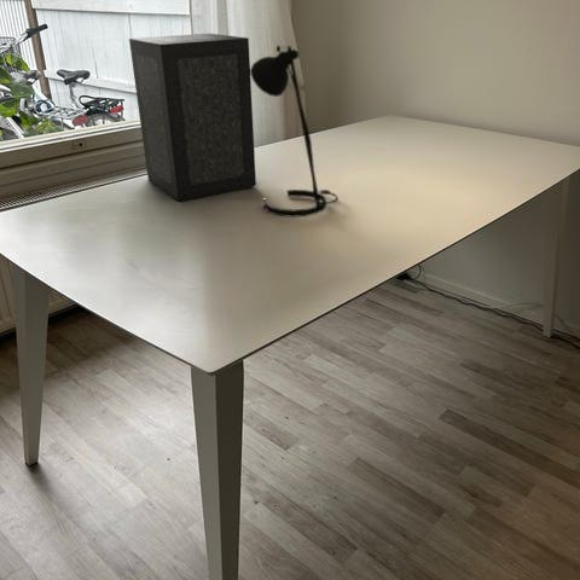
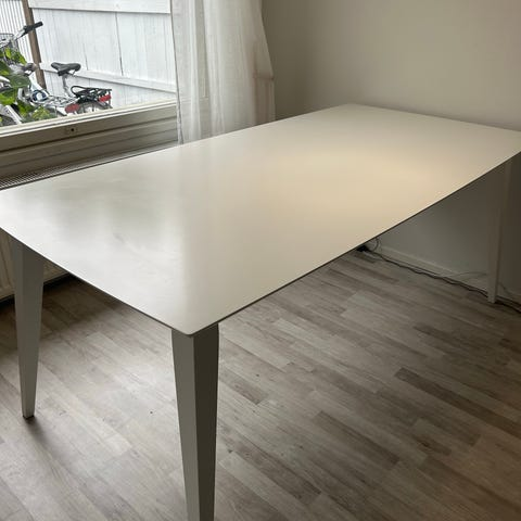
- speaker (195, 114)
- desk lamp (302, 128)
